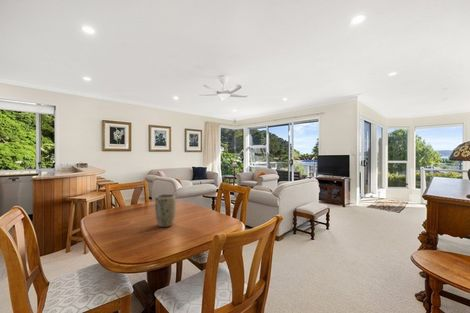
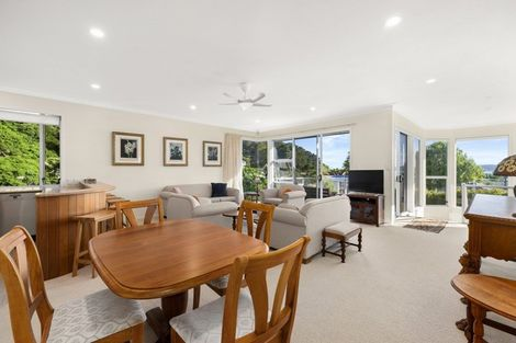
- plant pot (165, 210)
